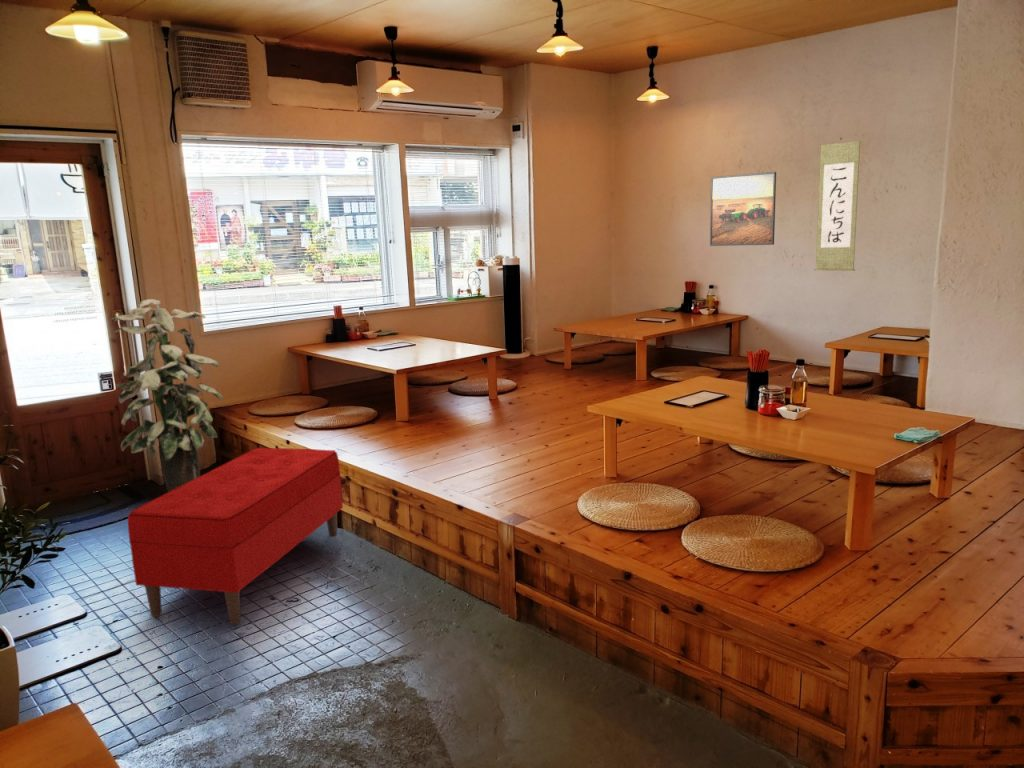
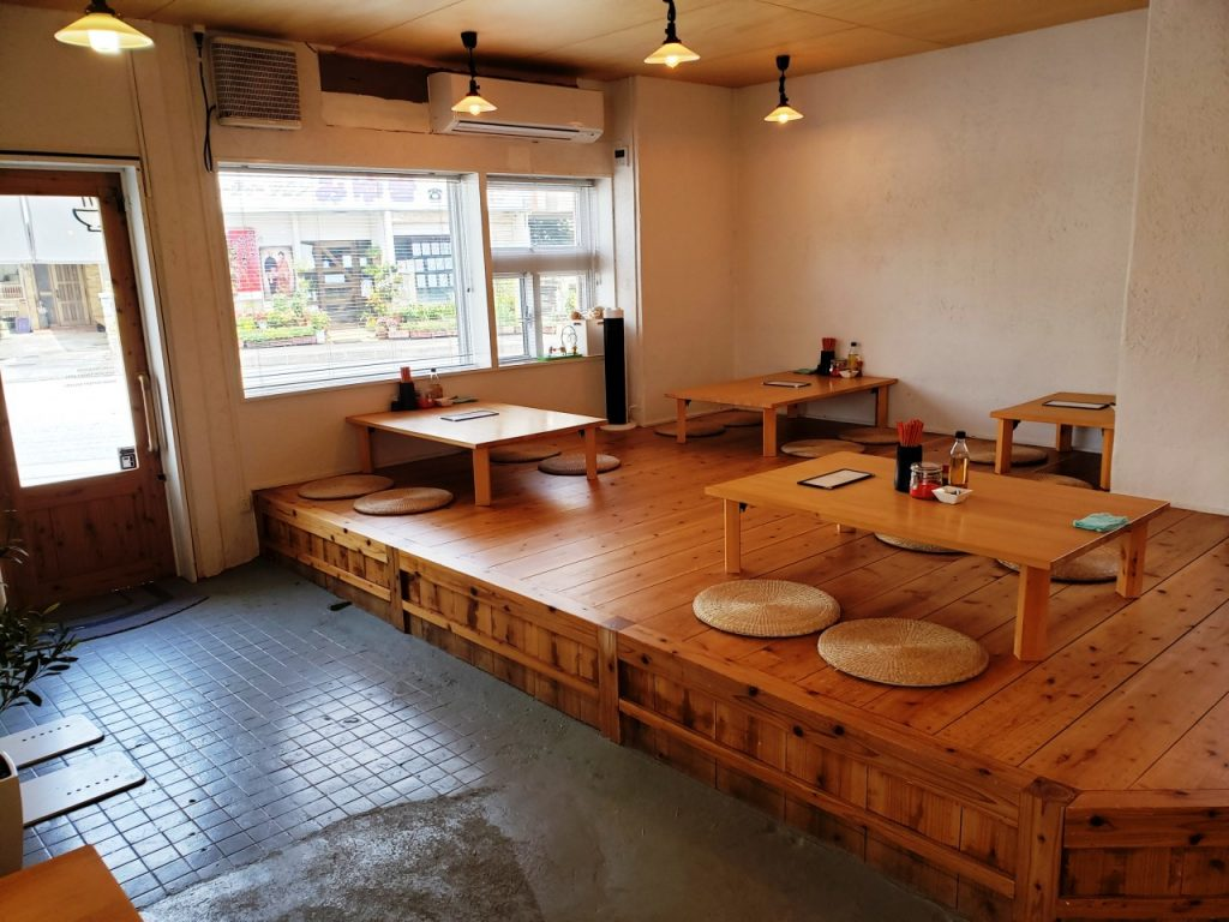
- bench (249, 525)
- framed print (741, 210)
- indoor plant (166, 399)
- wall scroll (837, 205)
